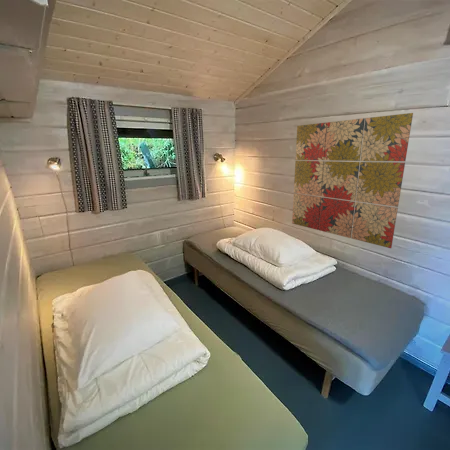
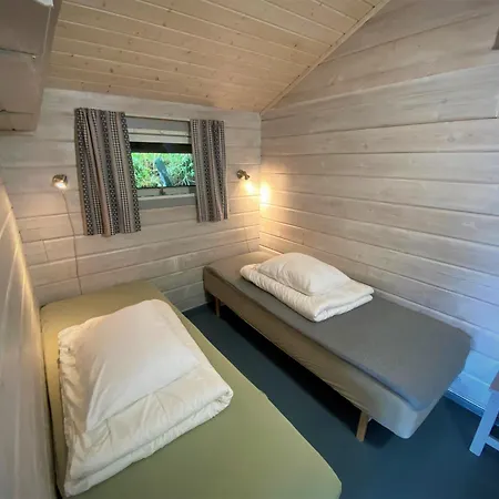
- wall art (339, 180)
